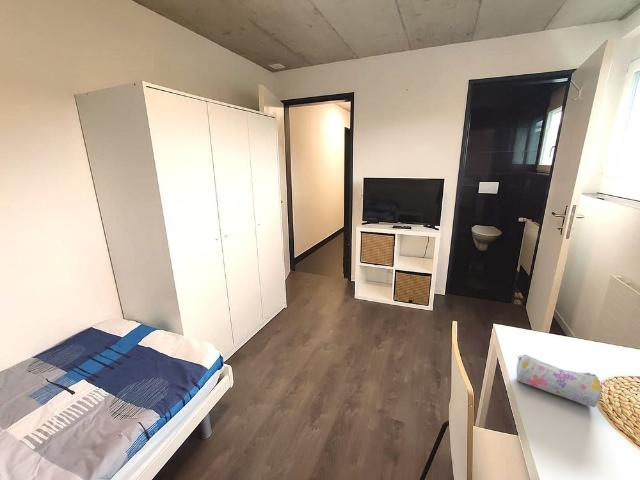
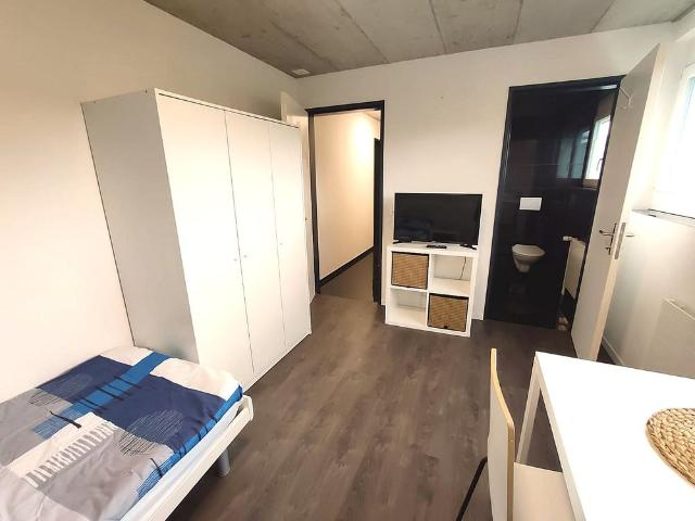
- pencil case (555, 378)
